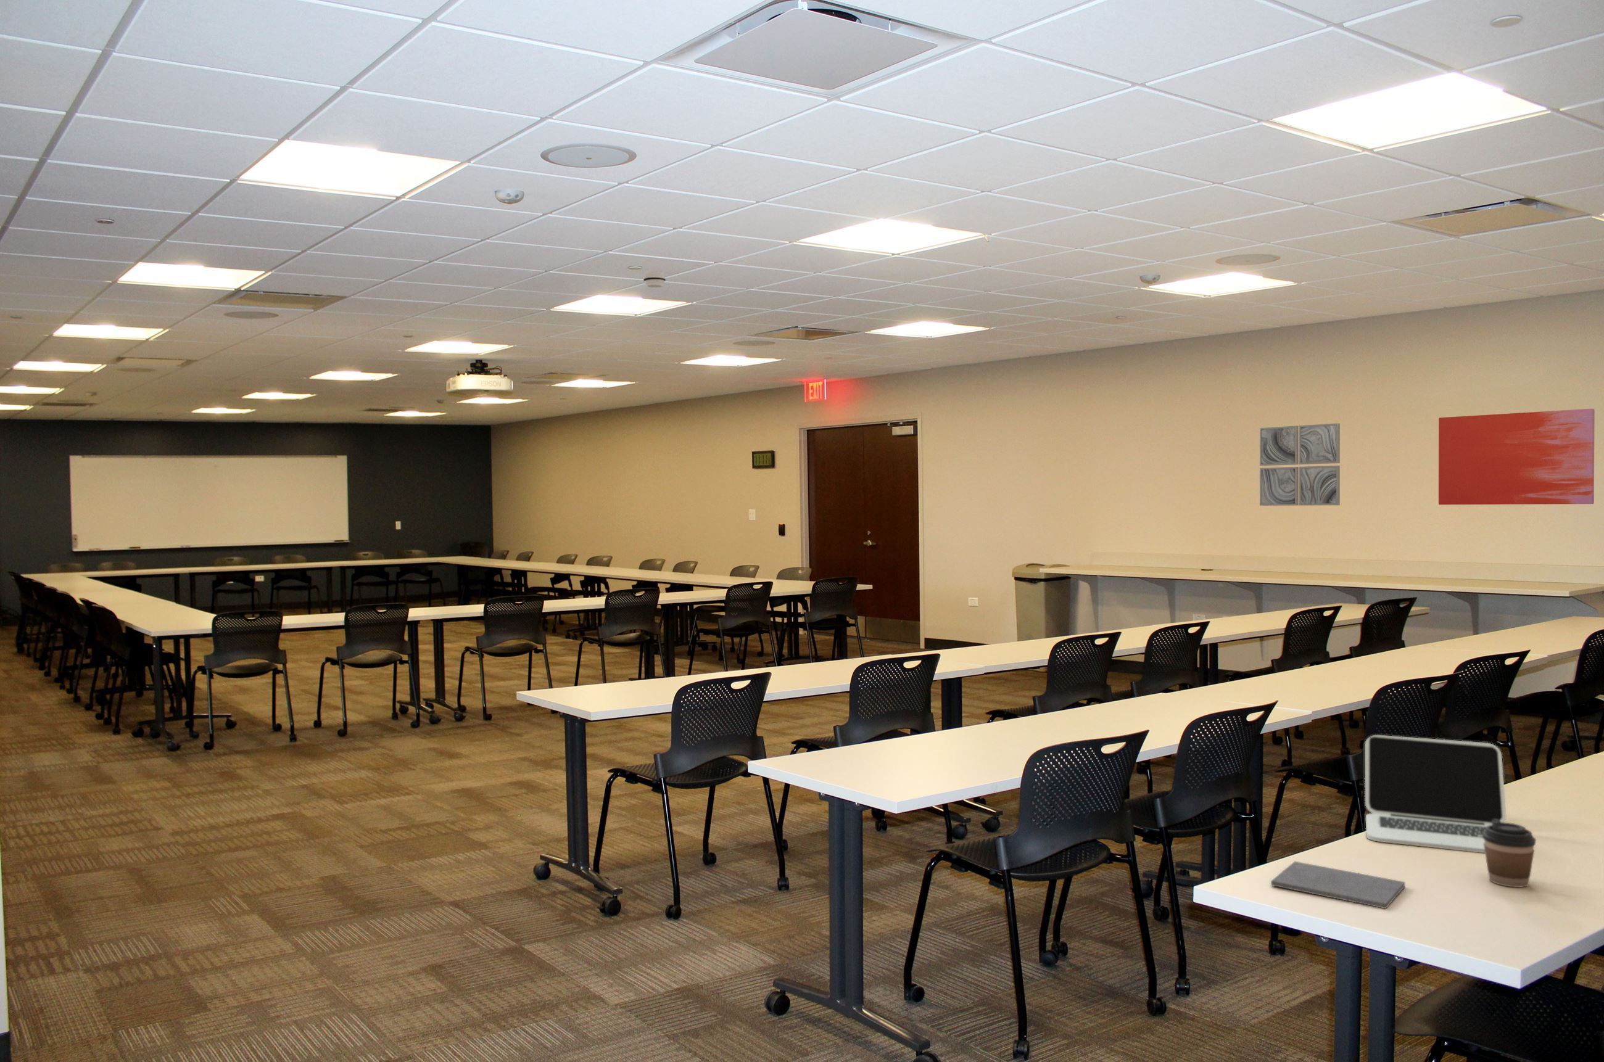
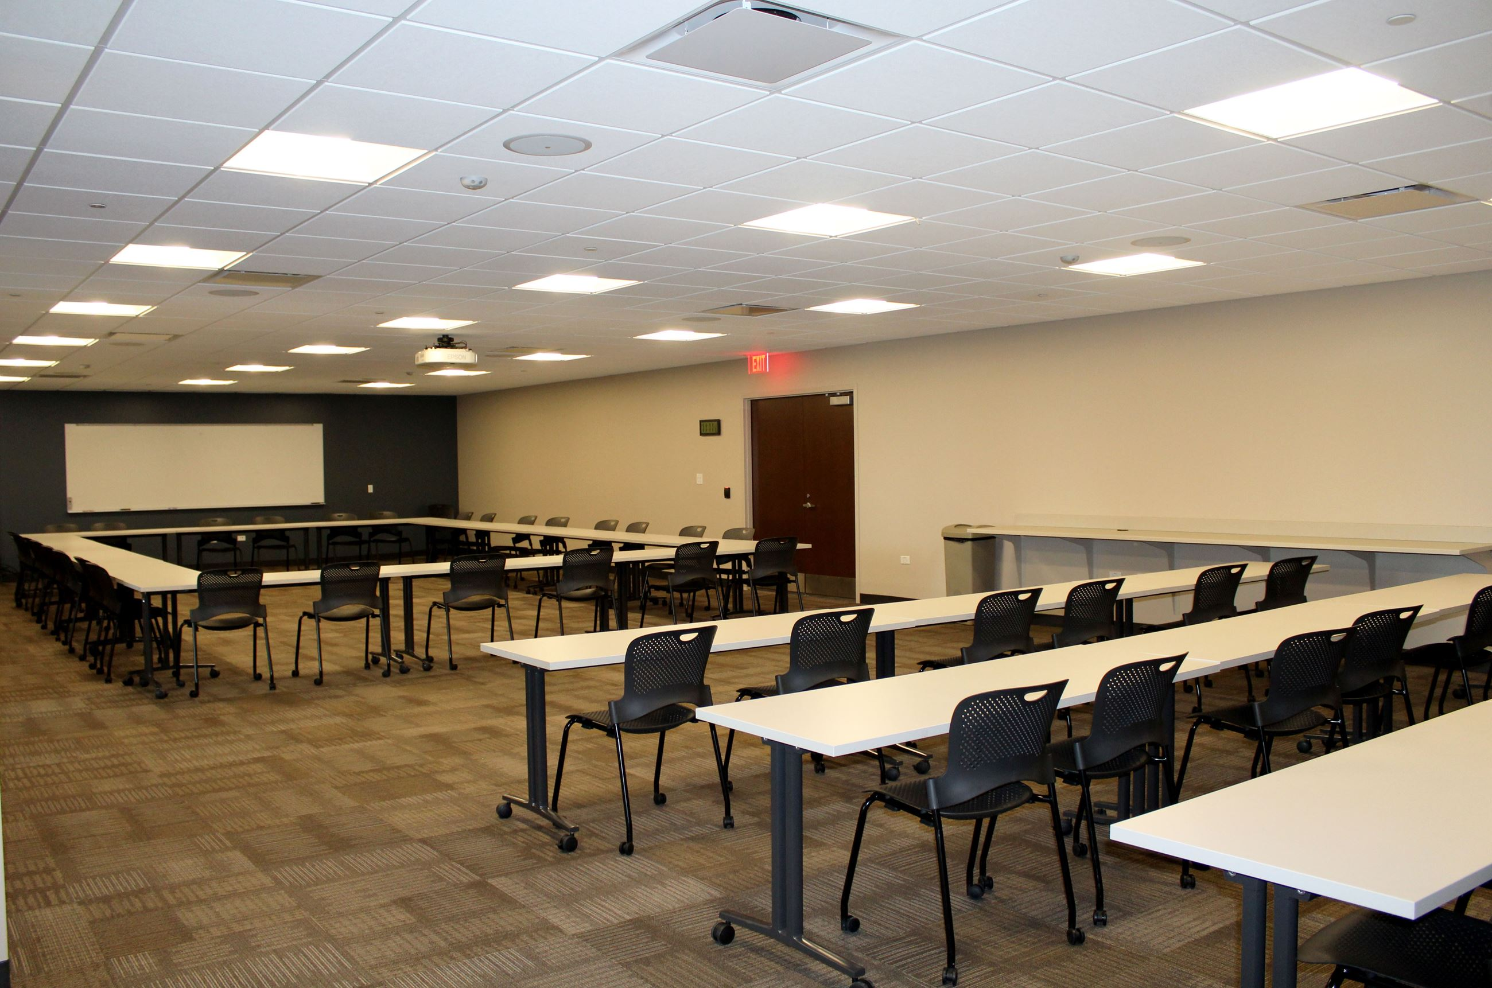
- wall art (1513, 459)
- coffee cup (1508, 852)
- notepad (1337, 883)
- smoke detector (654, 280)
- wall art (1298, 467)
- laptop (1436, 791)
